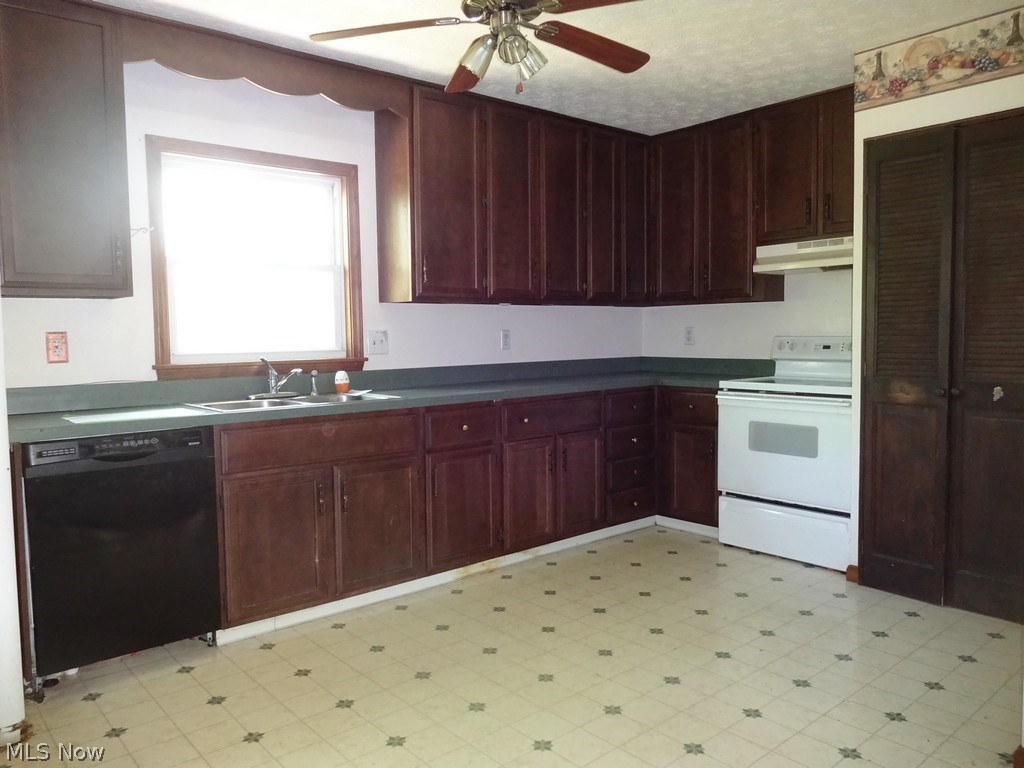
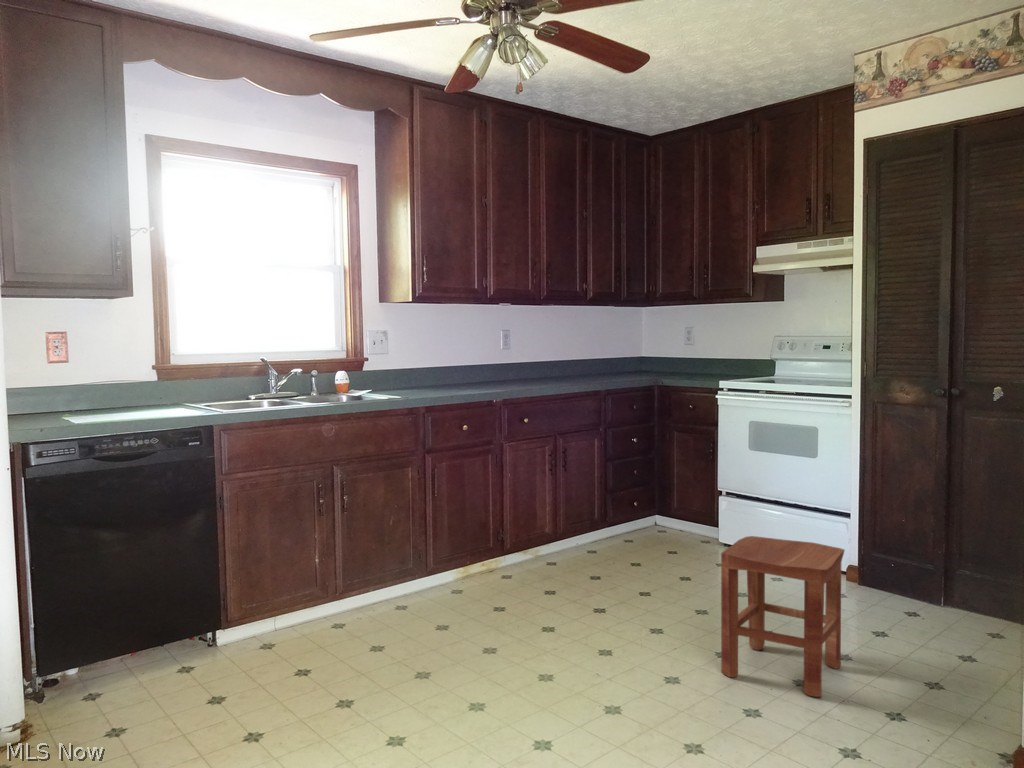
+ stool (782, 609)
